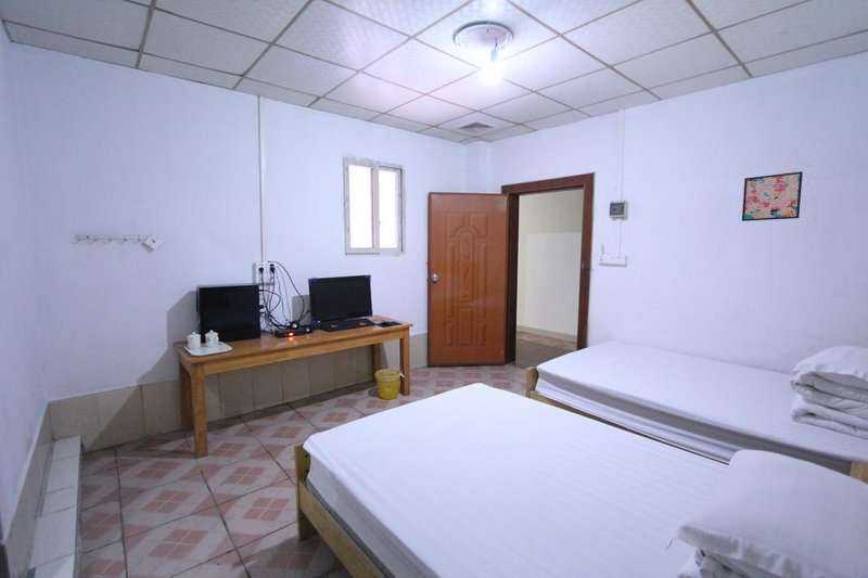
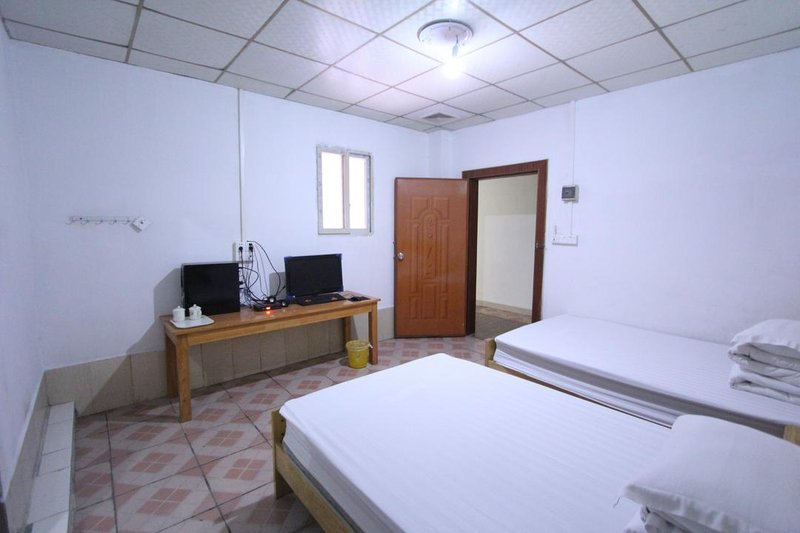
- wall art (770, 197)
